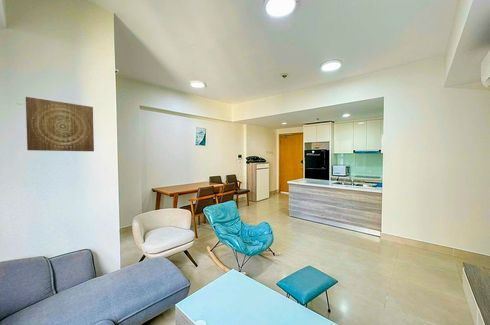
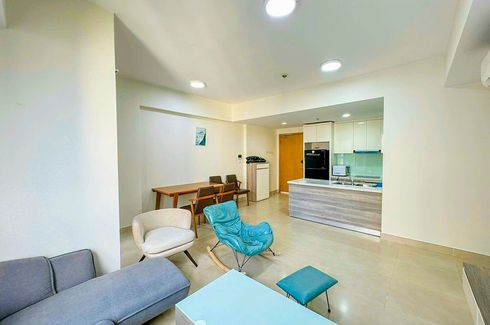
- wall art (62, 126)
